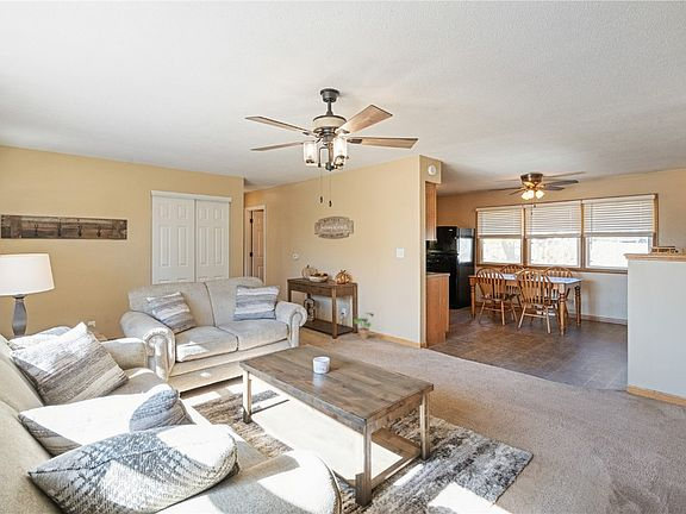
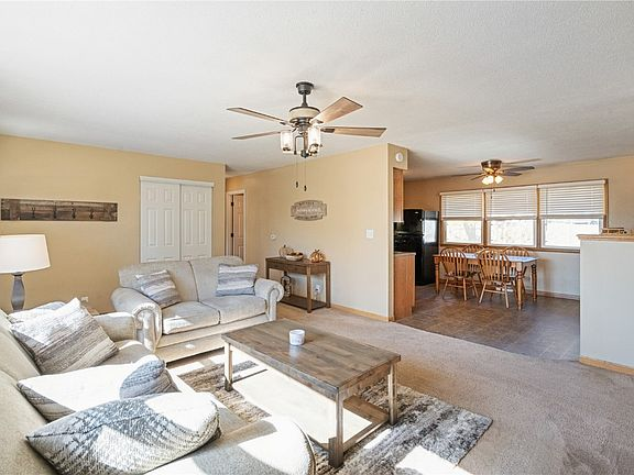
- potted plant (363, 325)
